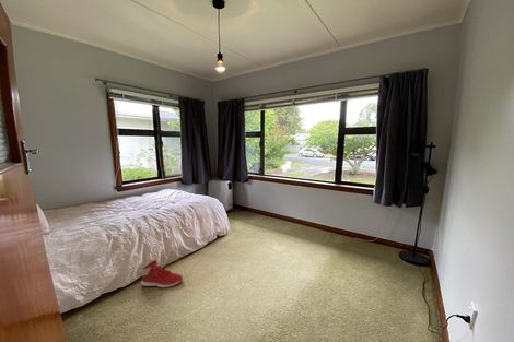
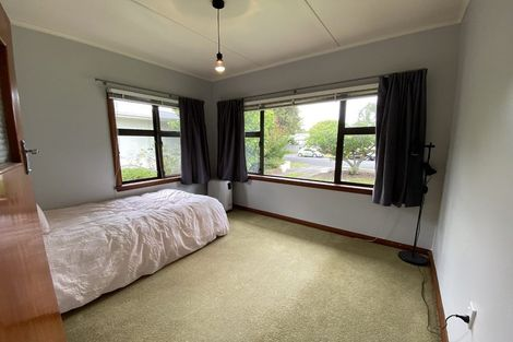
- sneaker (161, 272)
